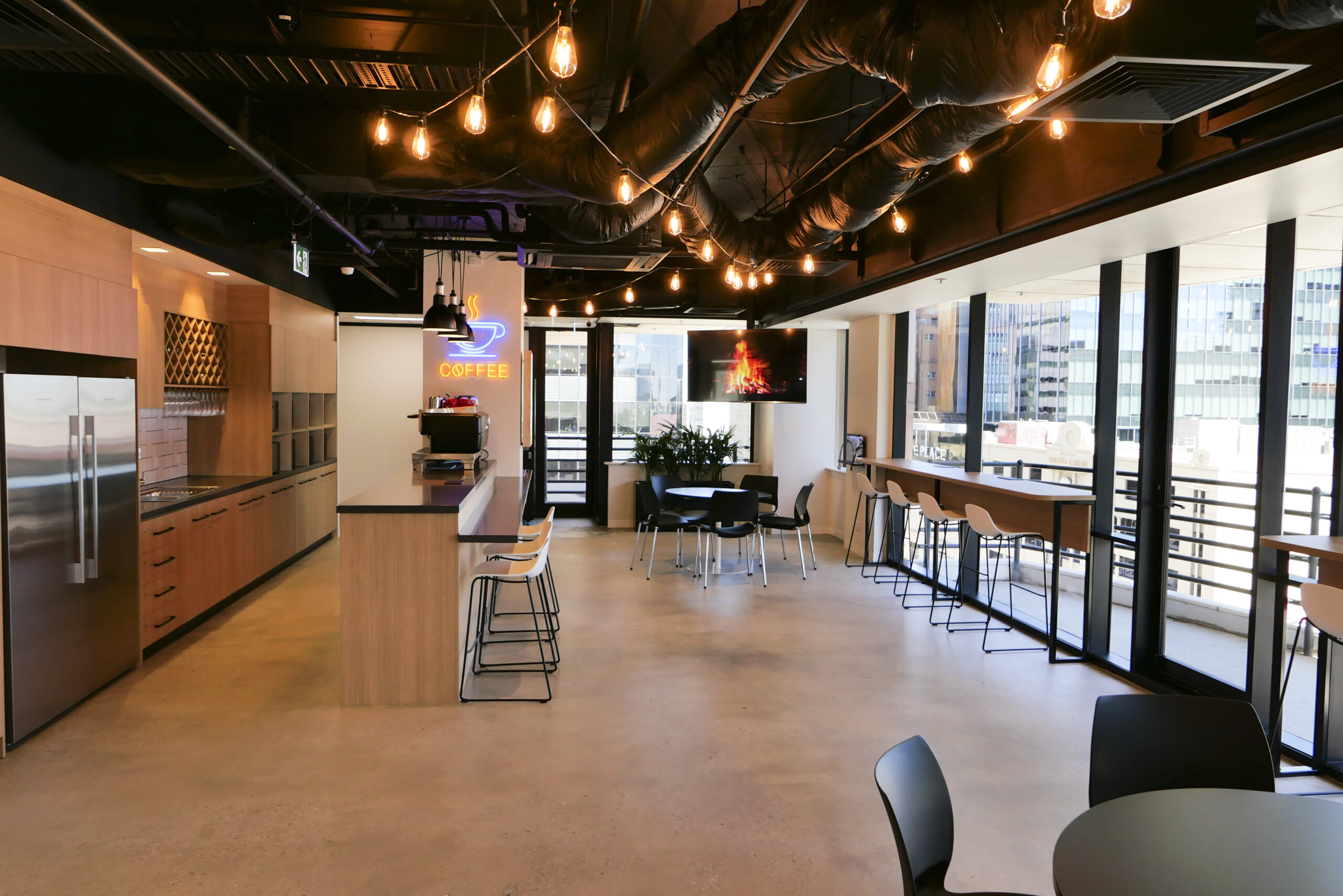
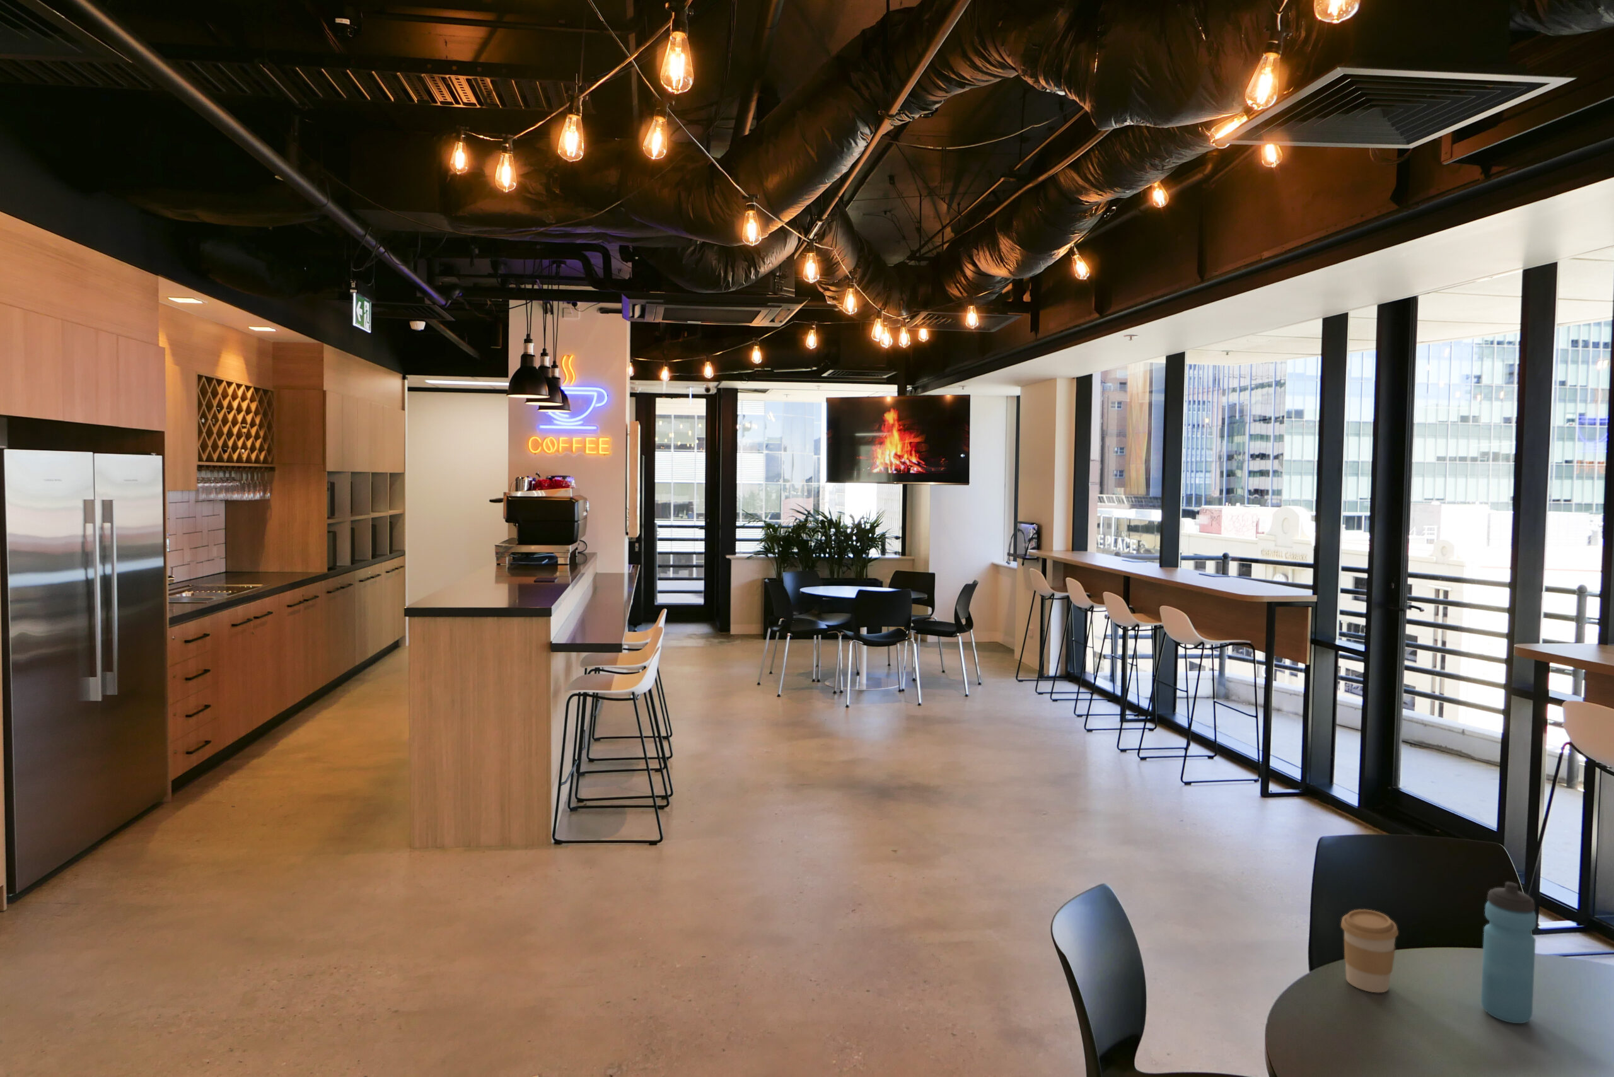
+ water bottle (1508, 950)
+ coffee cup (1368, 950)
